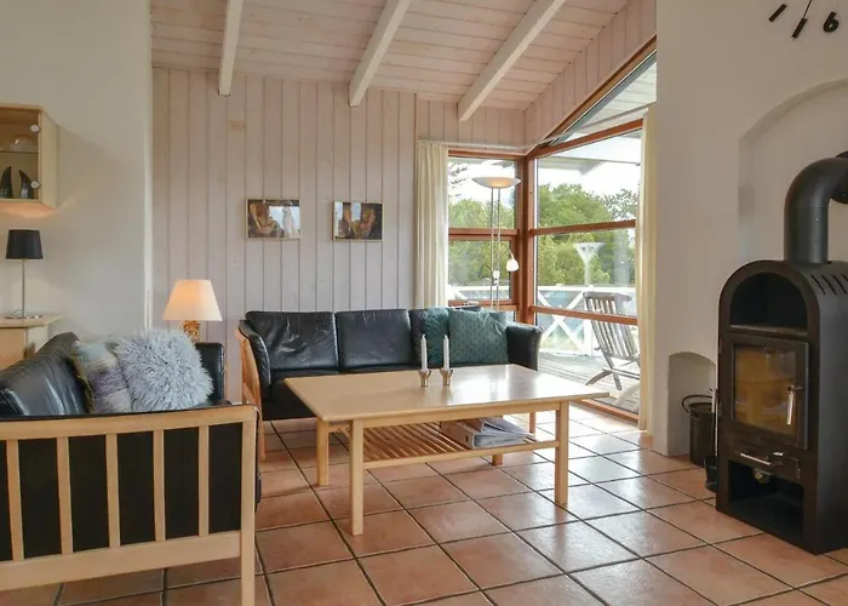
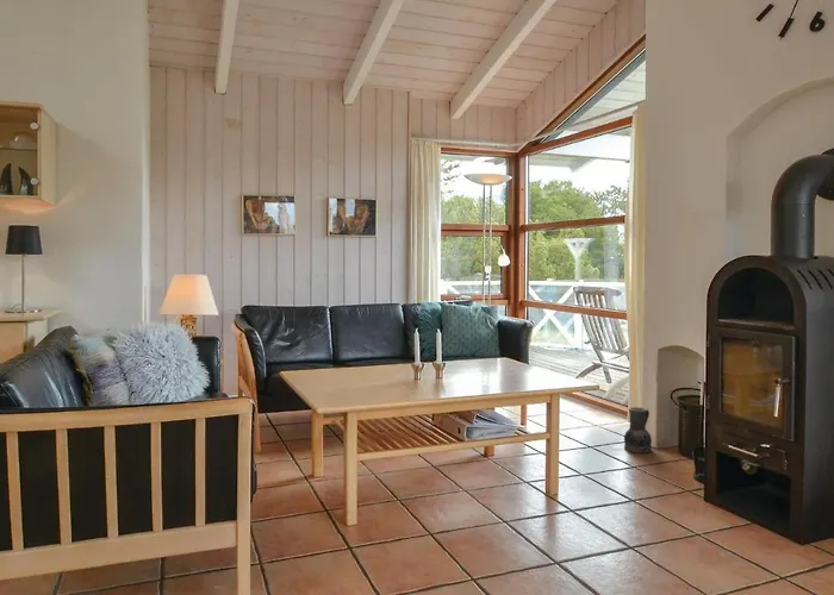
+ vase (639, 428)
